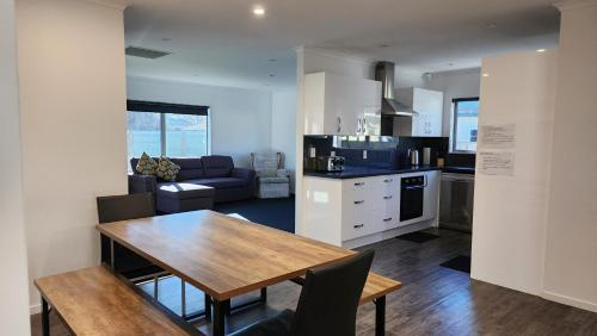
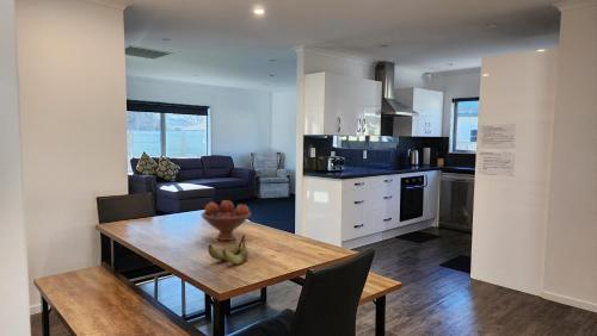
+ fruit bowl (226, 220)
+ banana (228, 251)
